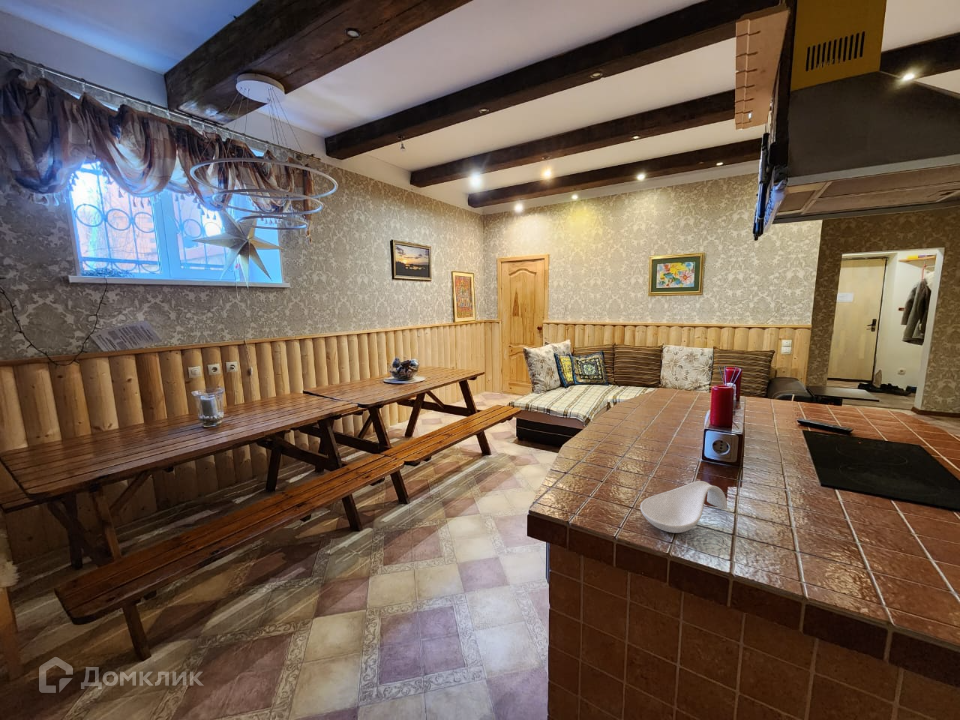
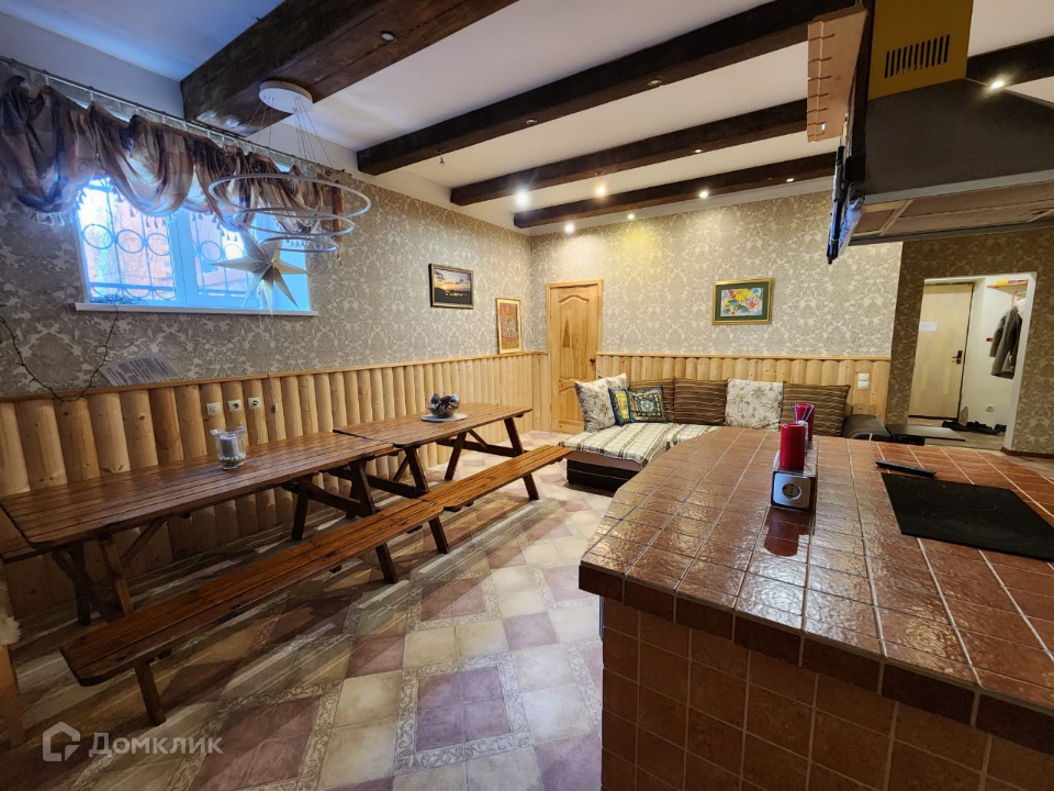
- spoon rest (686, 503)
